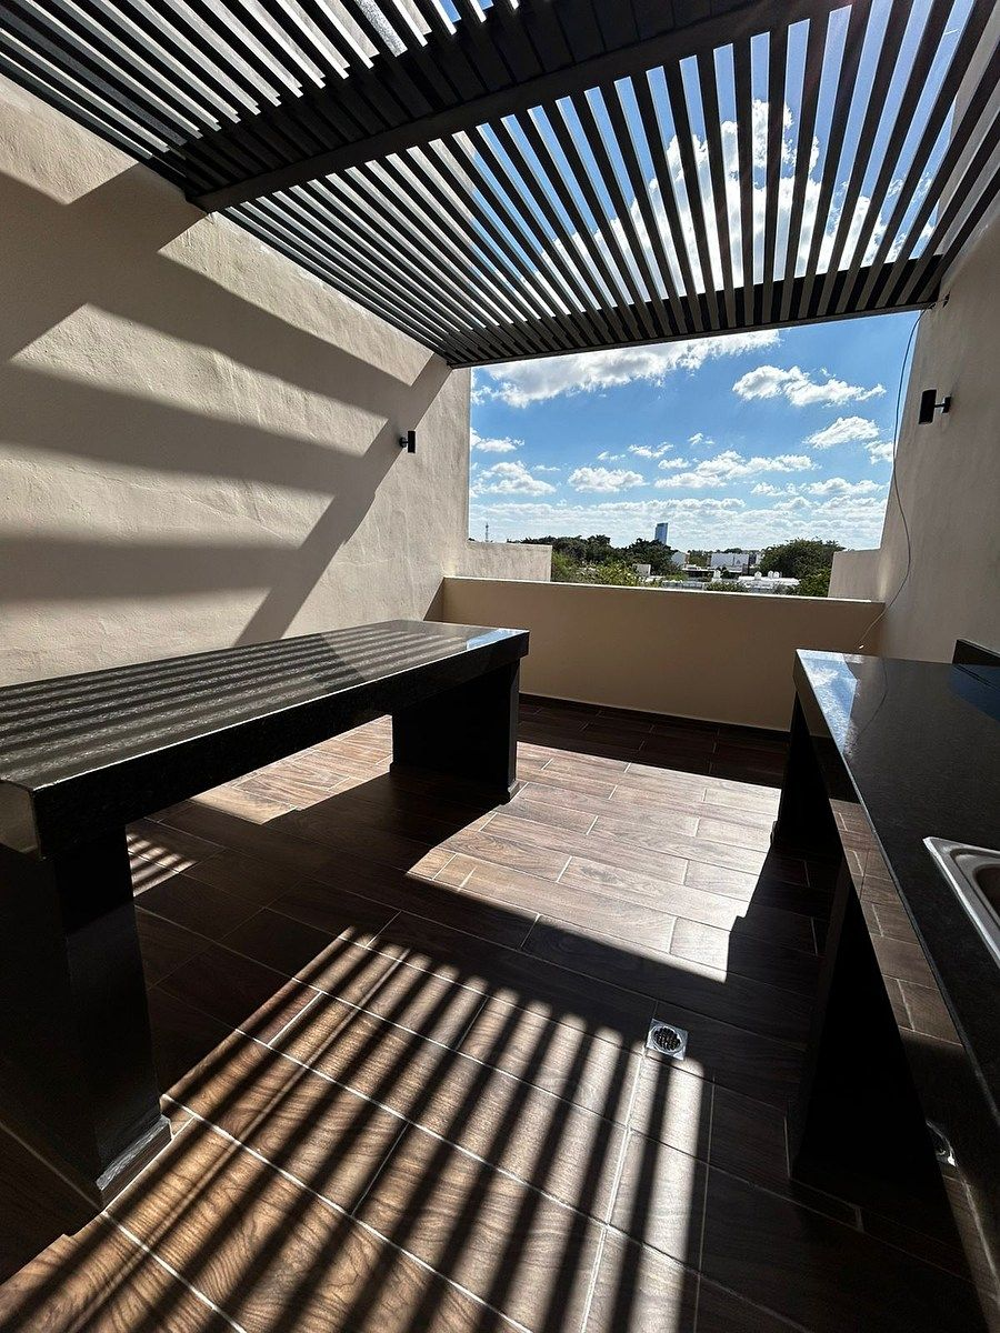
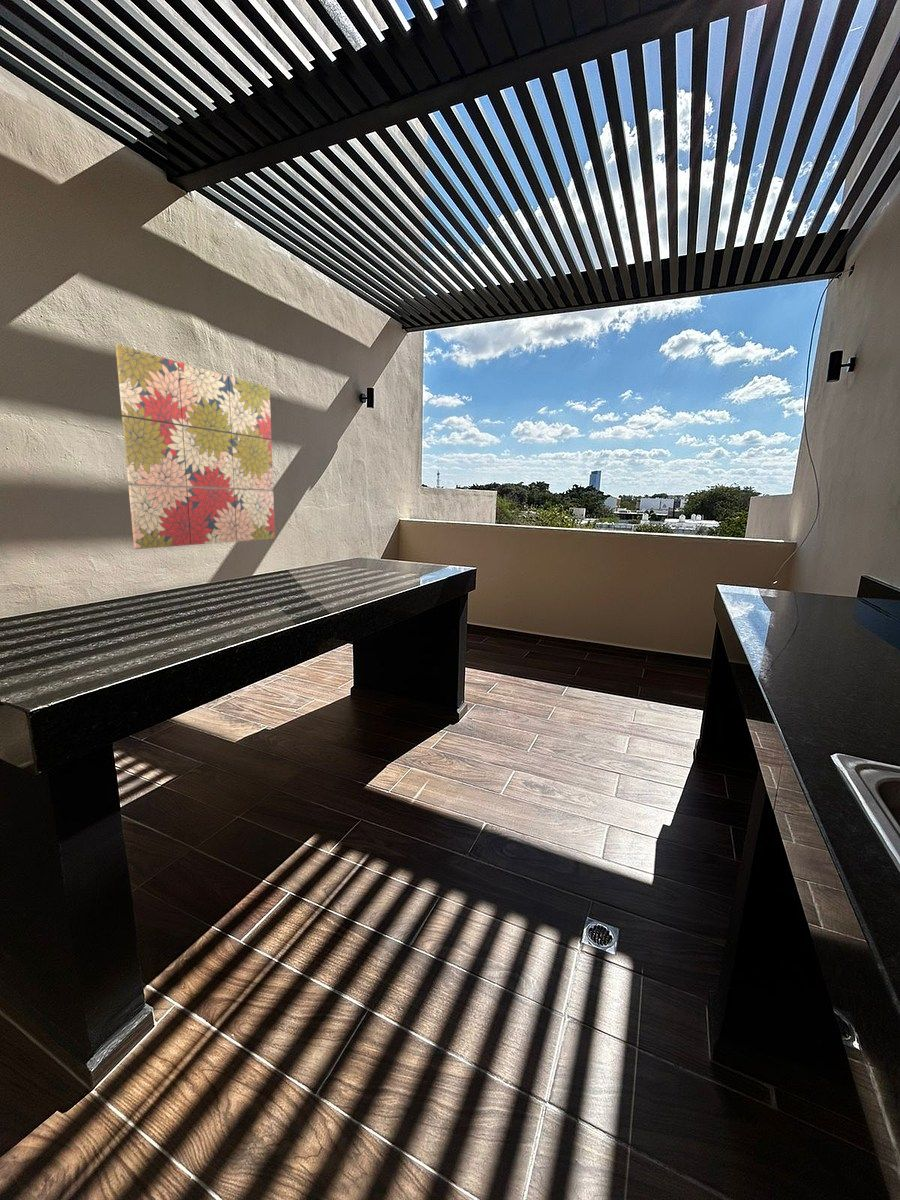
+ wall art (209, 459)
